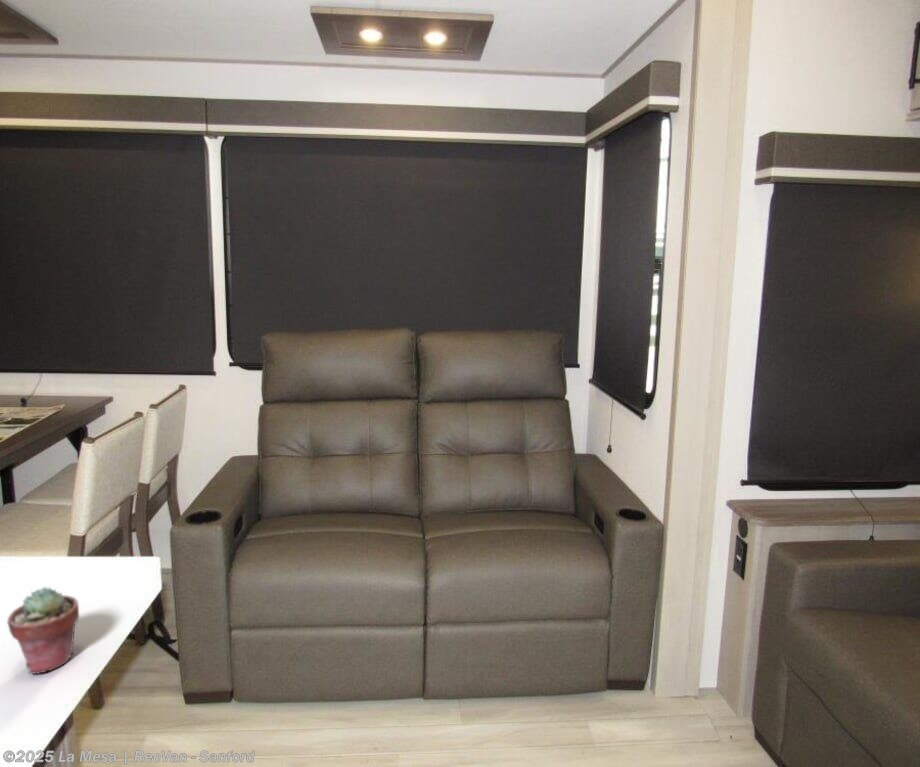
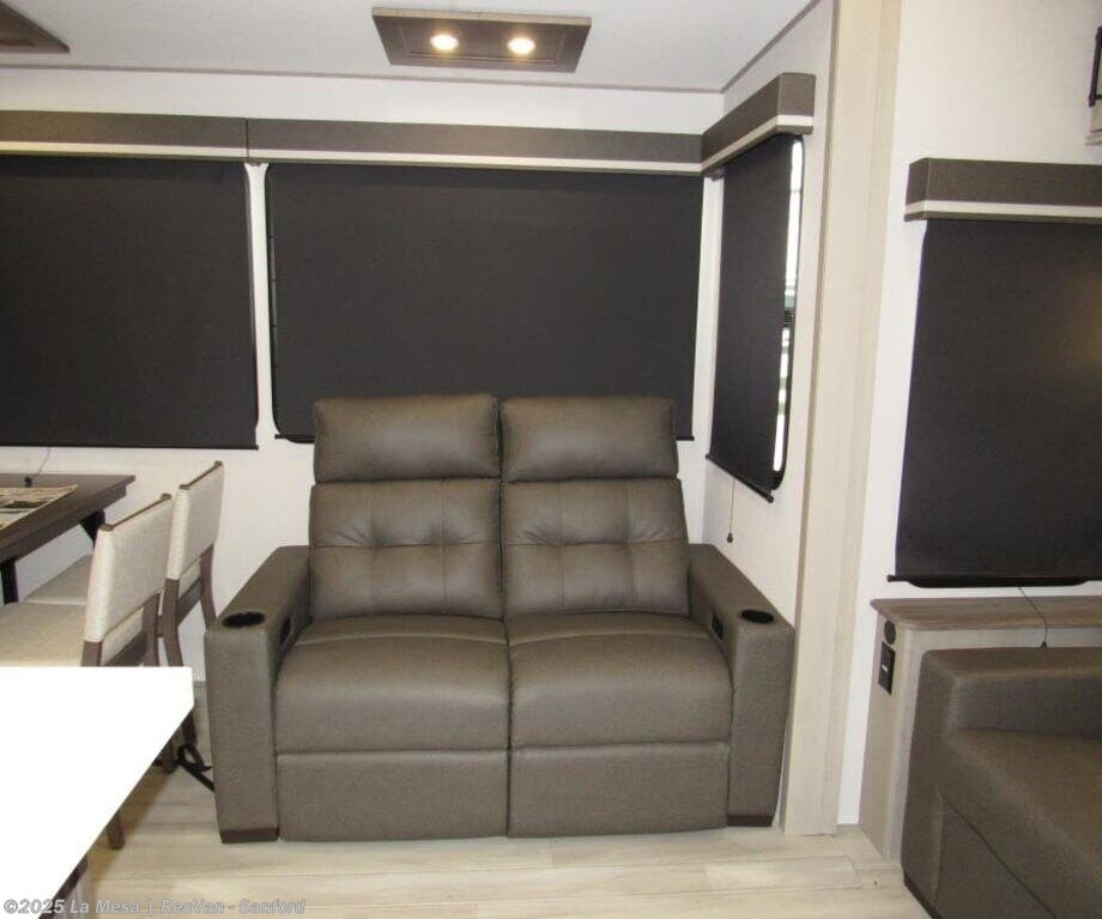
- potted succulent (45, 625)
